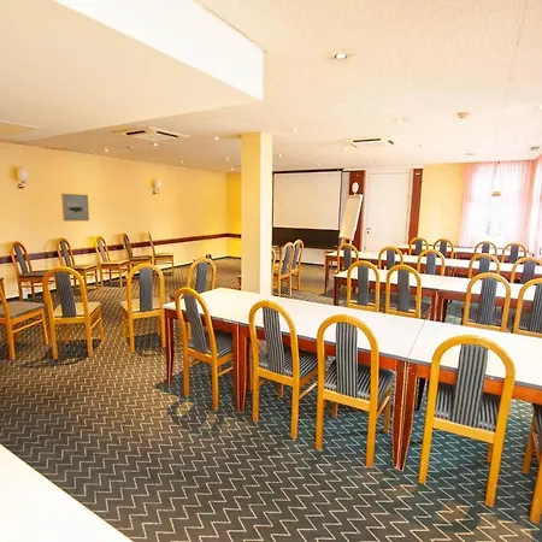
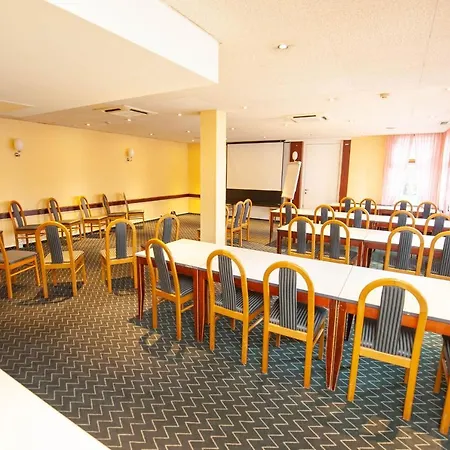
- wall art (75, 207)
